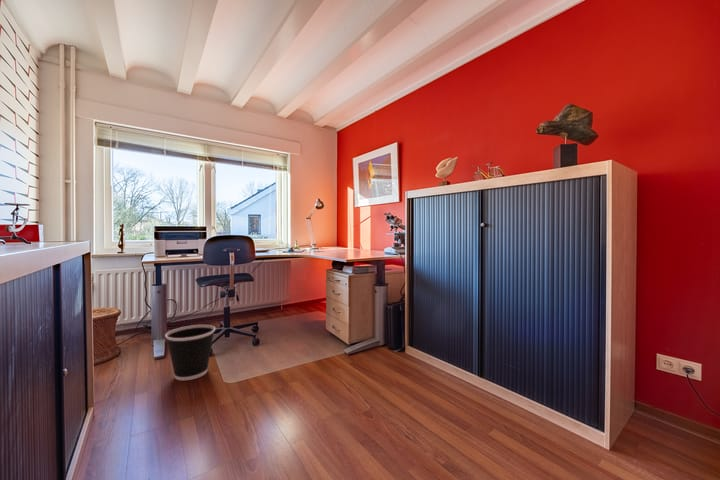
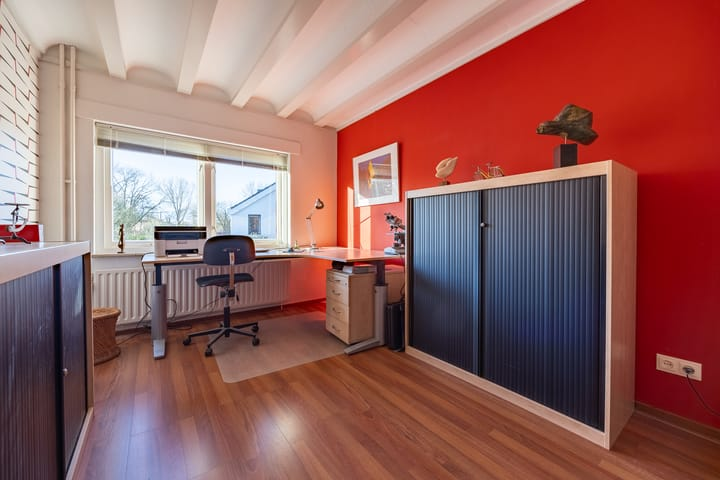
- wastebasket (191, 352)
